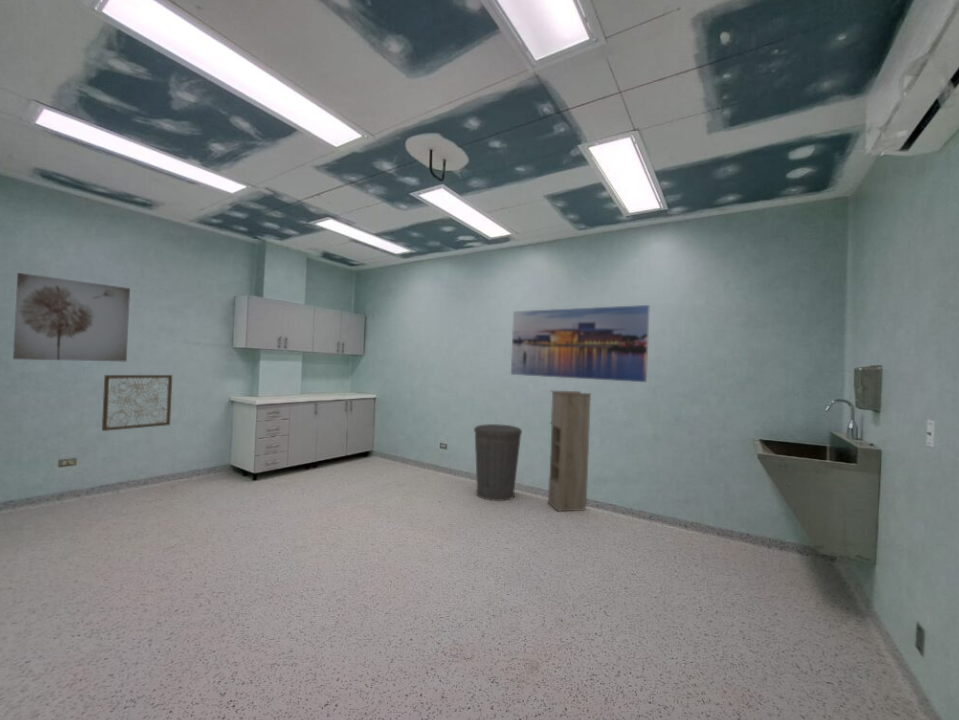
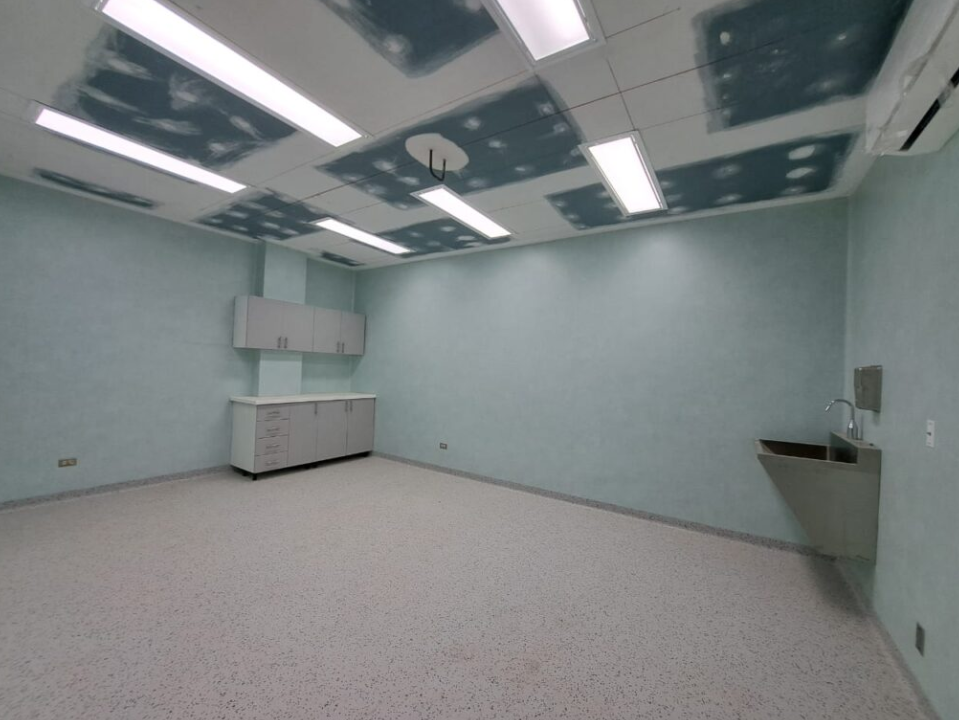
- wall art (139, 403)
- storage cabinet (568, 449)
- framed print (573, 343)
- wall art (76, 320)
- trash can (496, 461)
